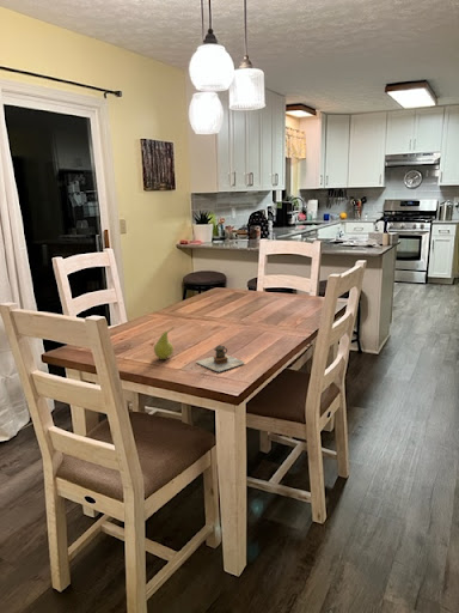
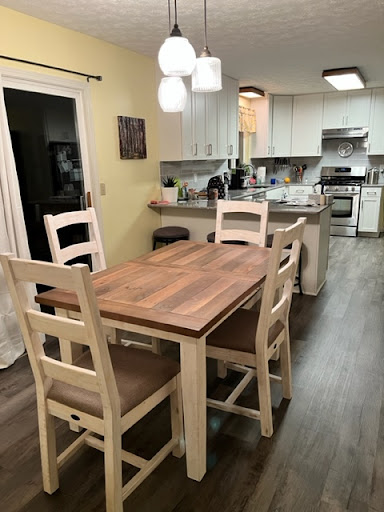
- fruit (164, 342)
- teapot (220, 353)
